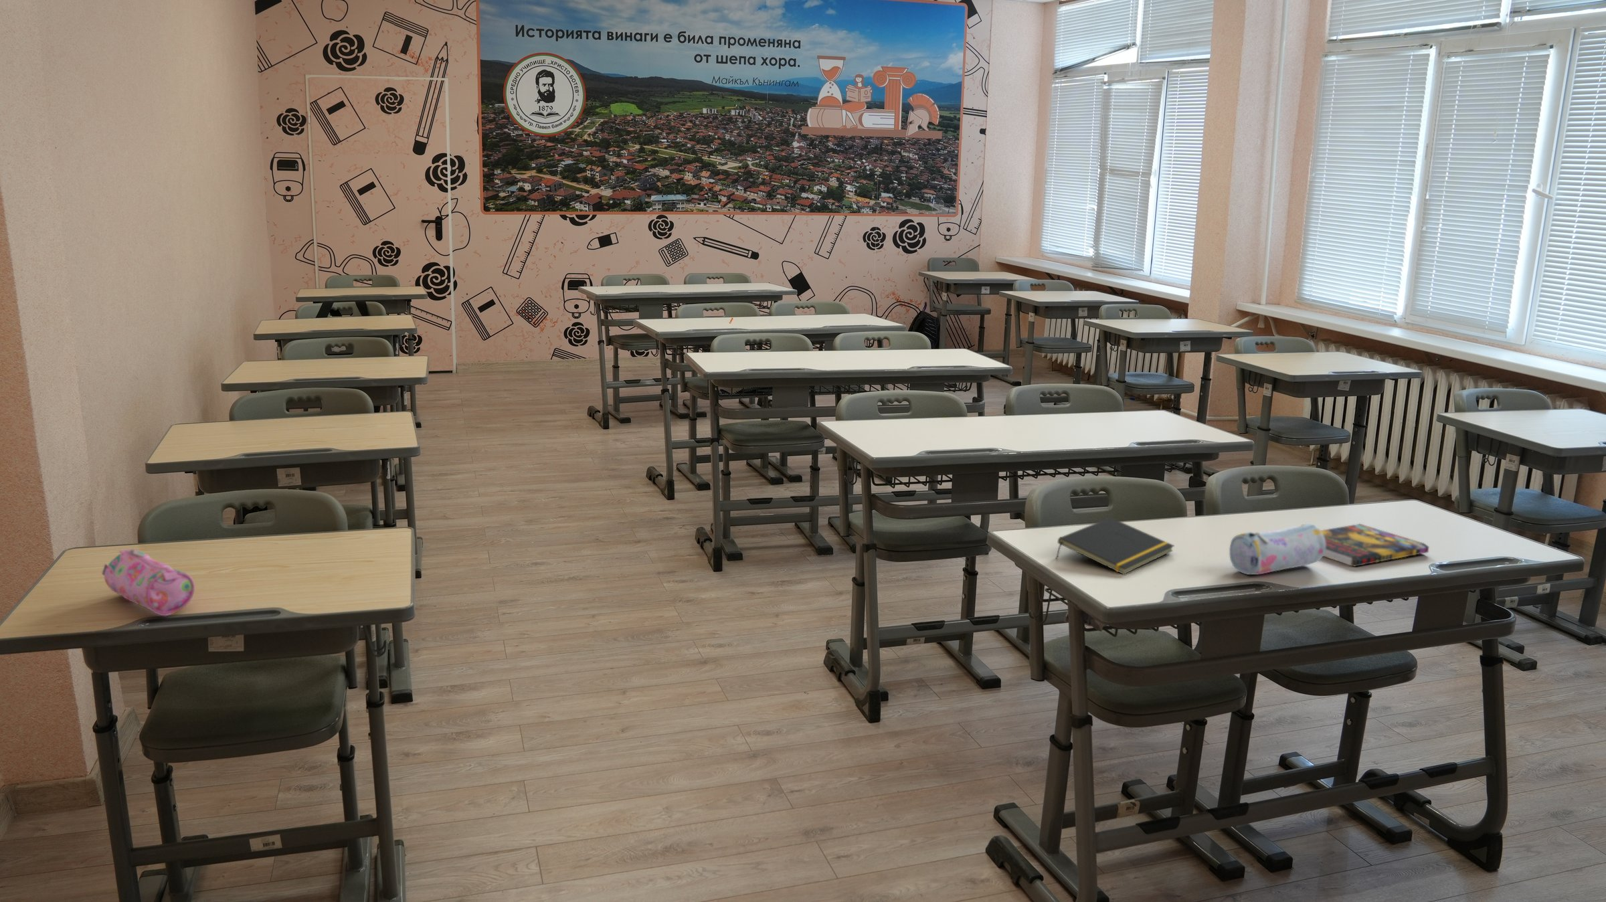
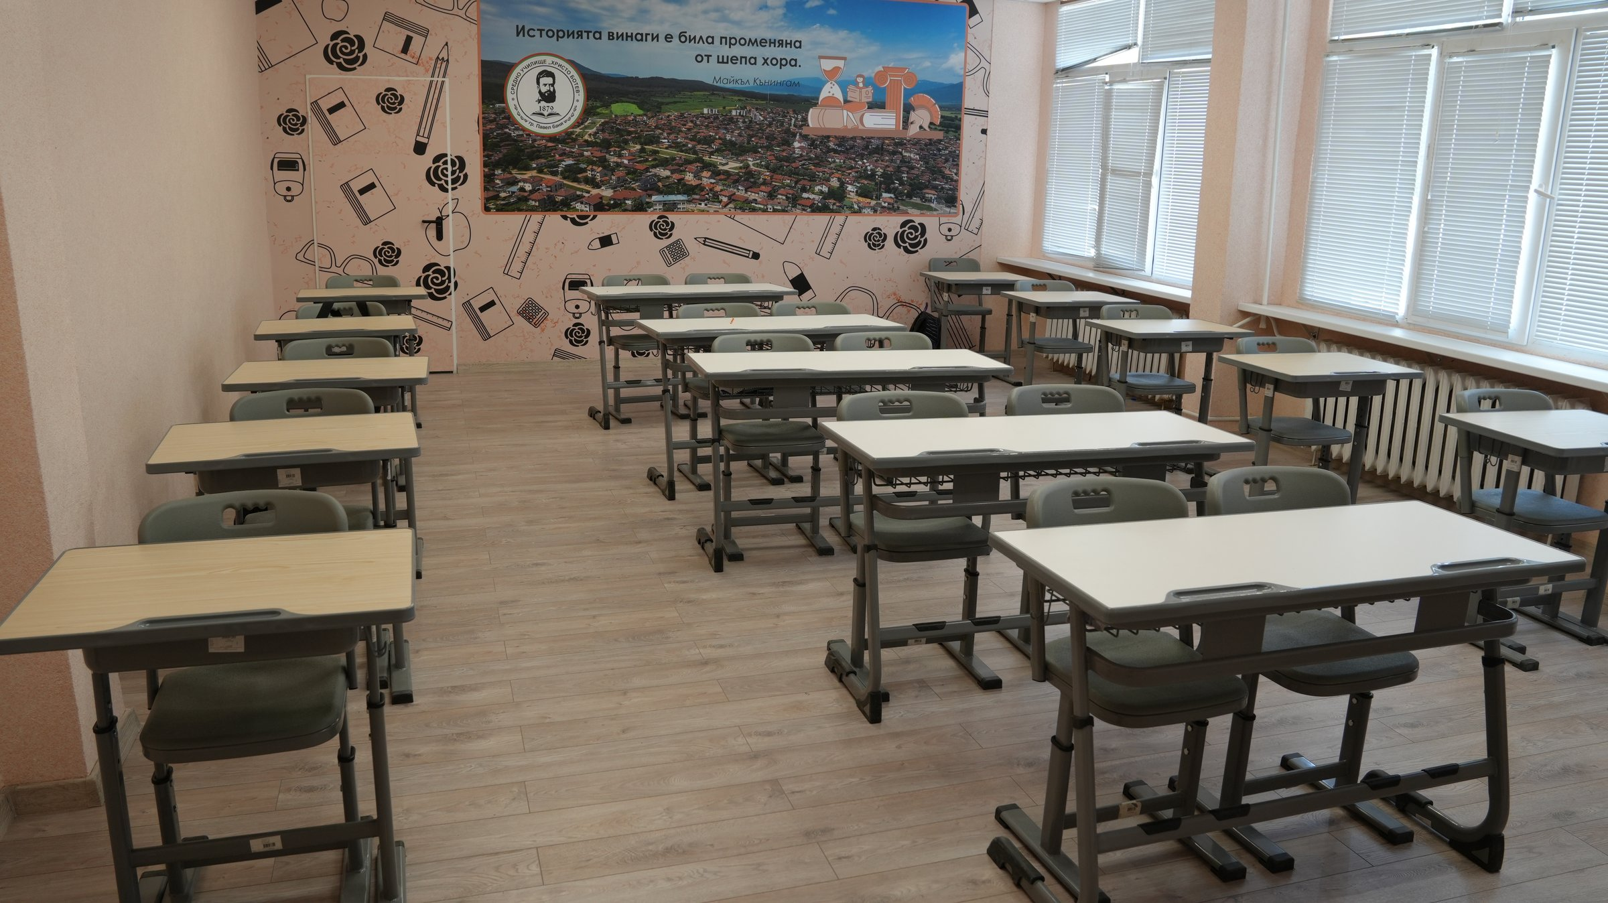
- pencil case (1277, 547)
- book (1357, 544)
- notepad (1116, 544)
- pencil case (148, 580)
